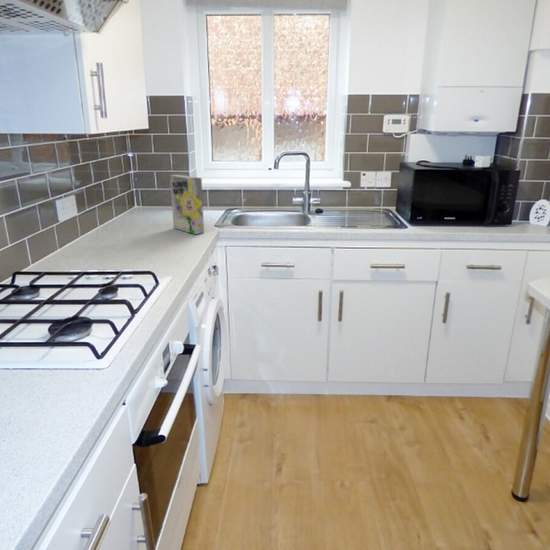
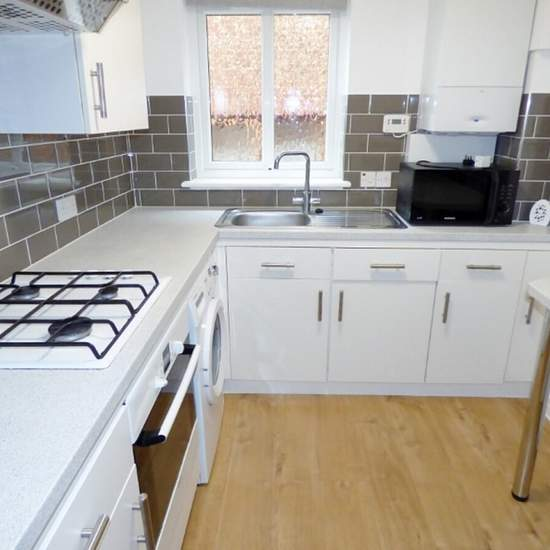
- cereal box (186, 203)
